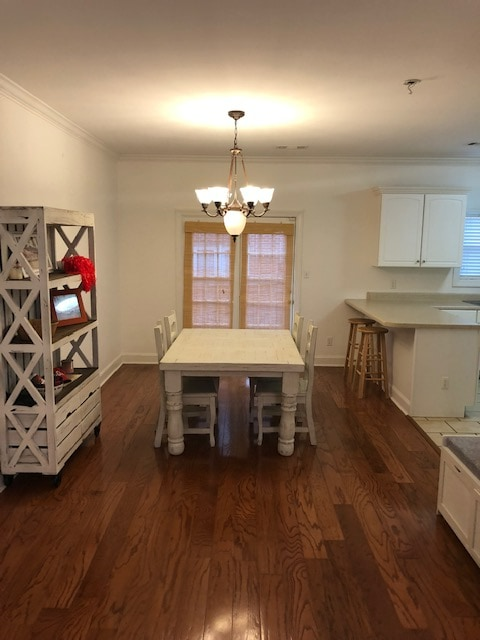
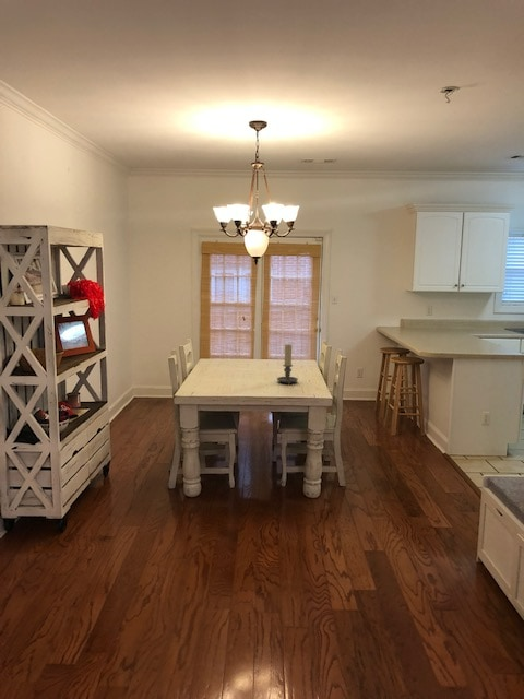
+ candle holder (287, 363)
